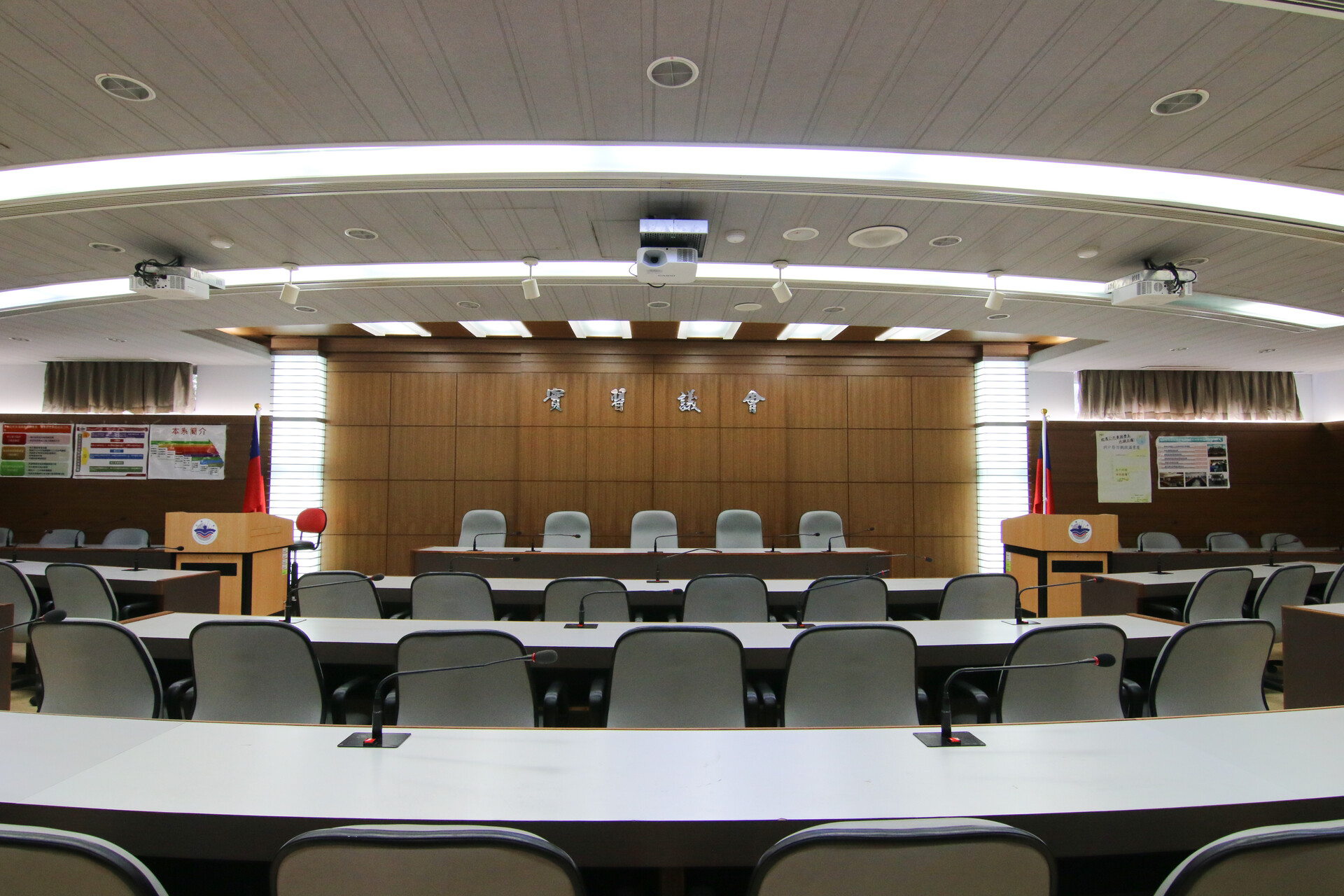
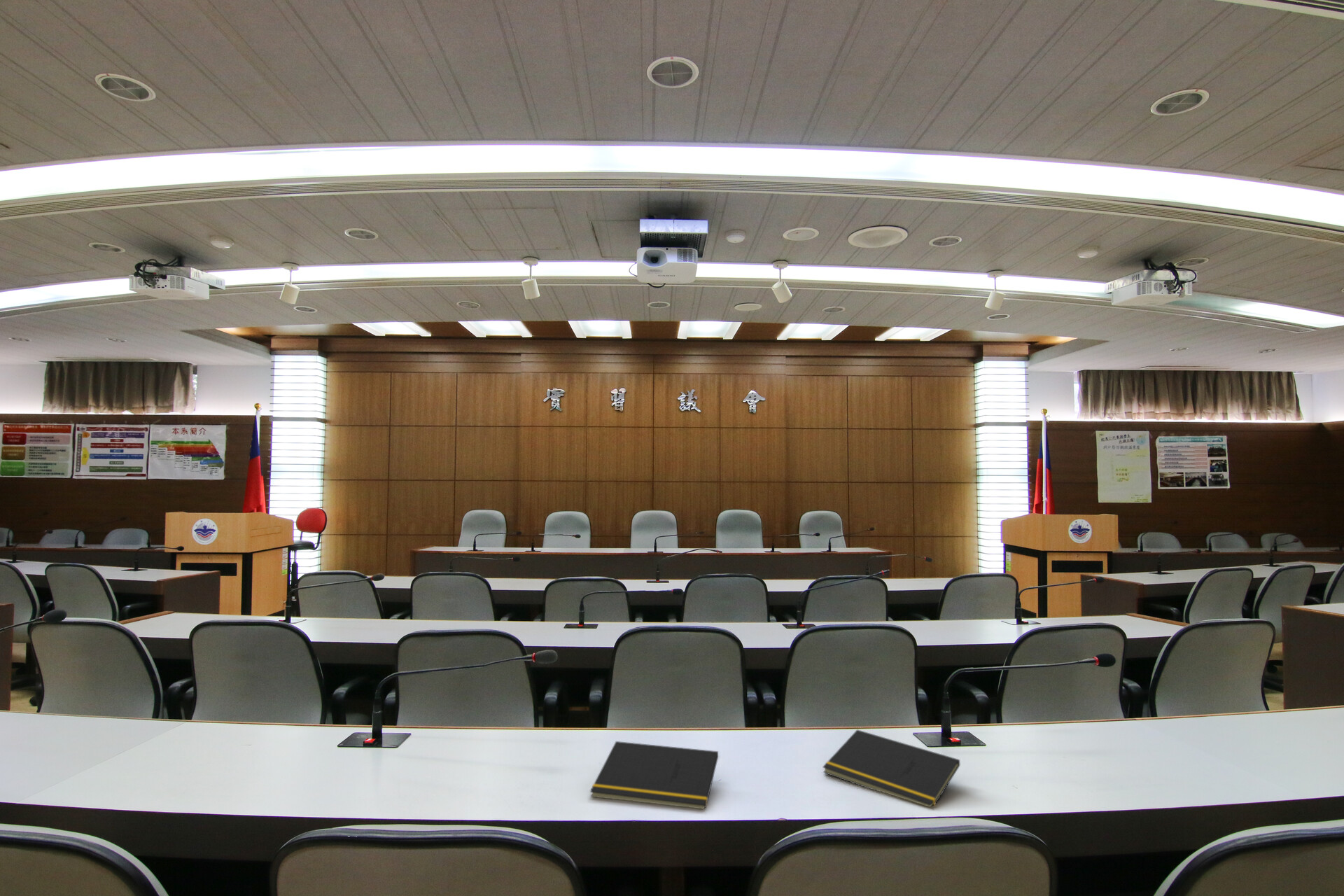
+ notepad (890, 766)
+ notepad (657, 774)
